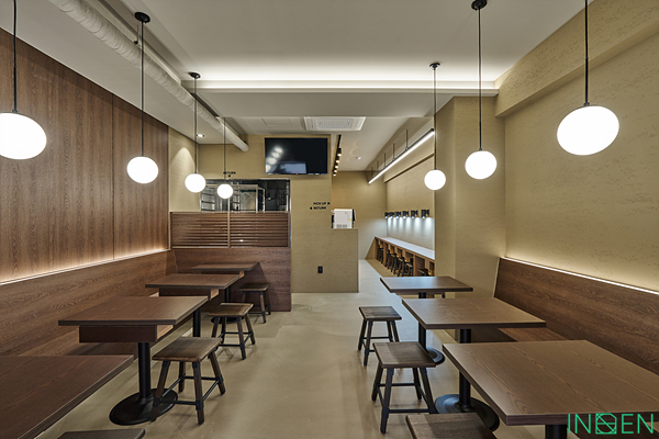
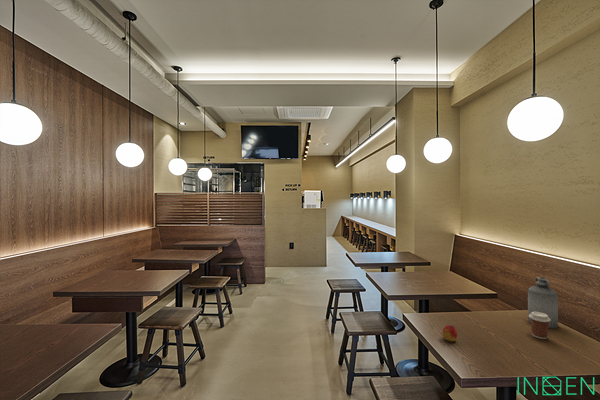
+ peach (450, 333)
+ bottle (542, 299)
+ coffee cup (539, 325)
